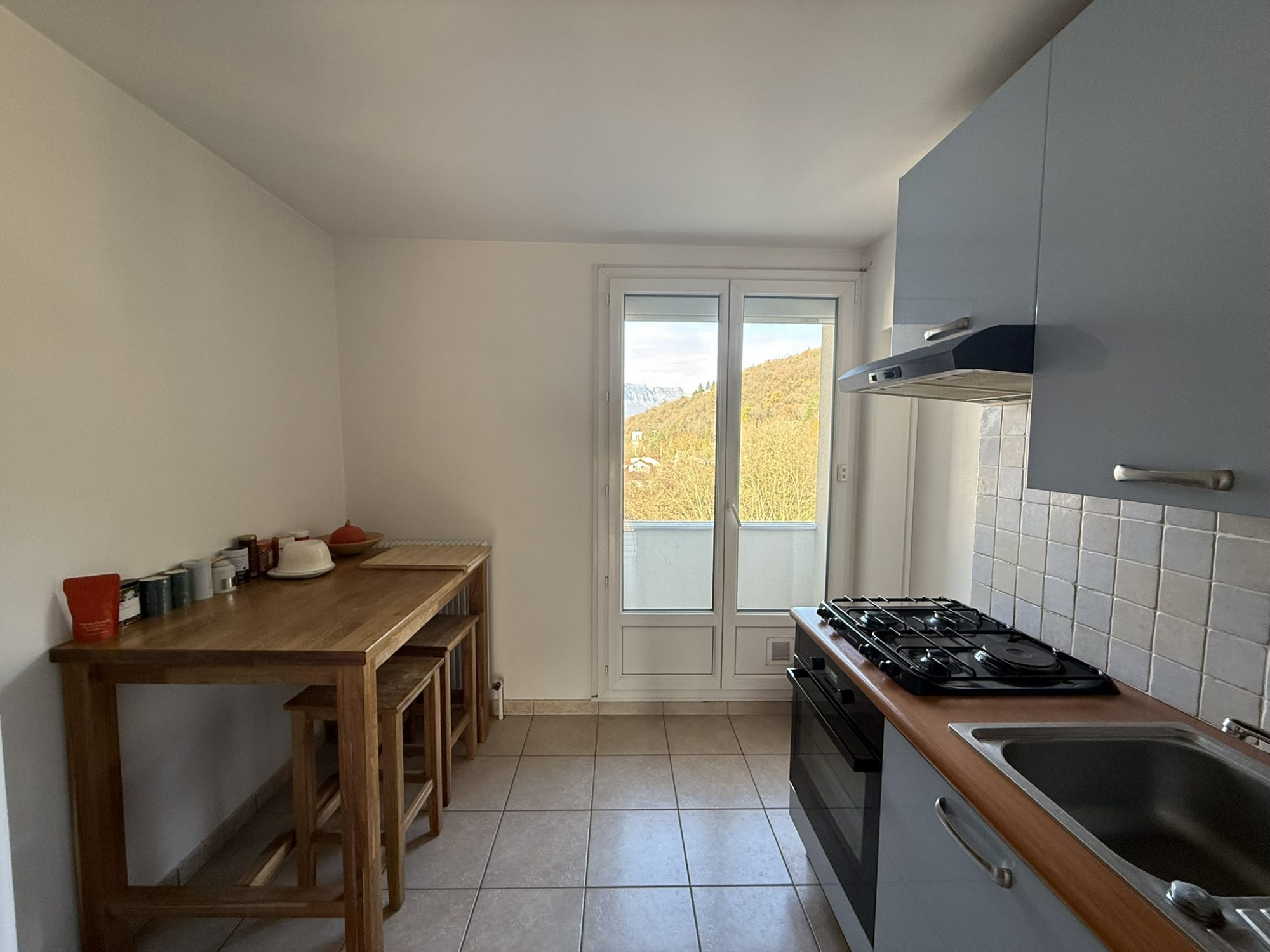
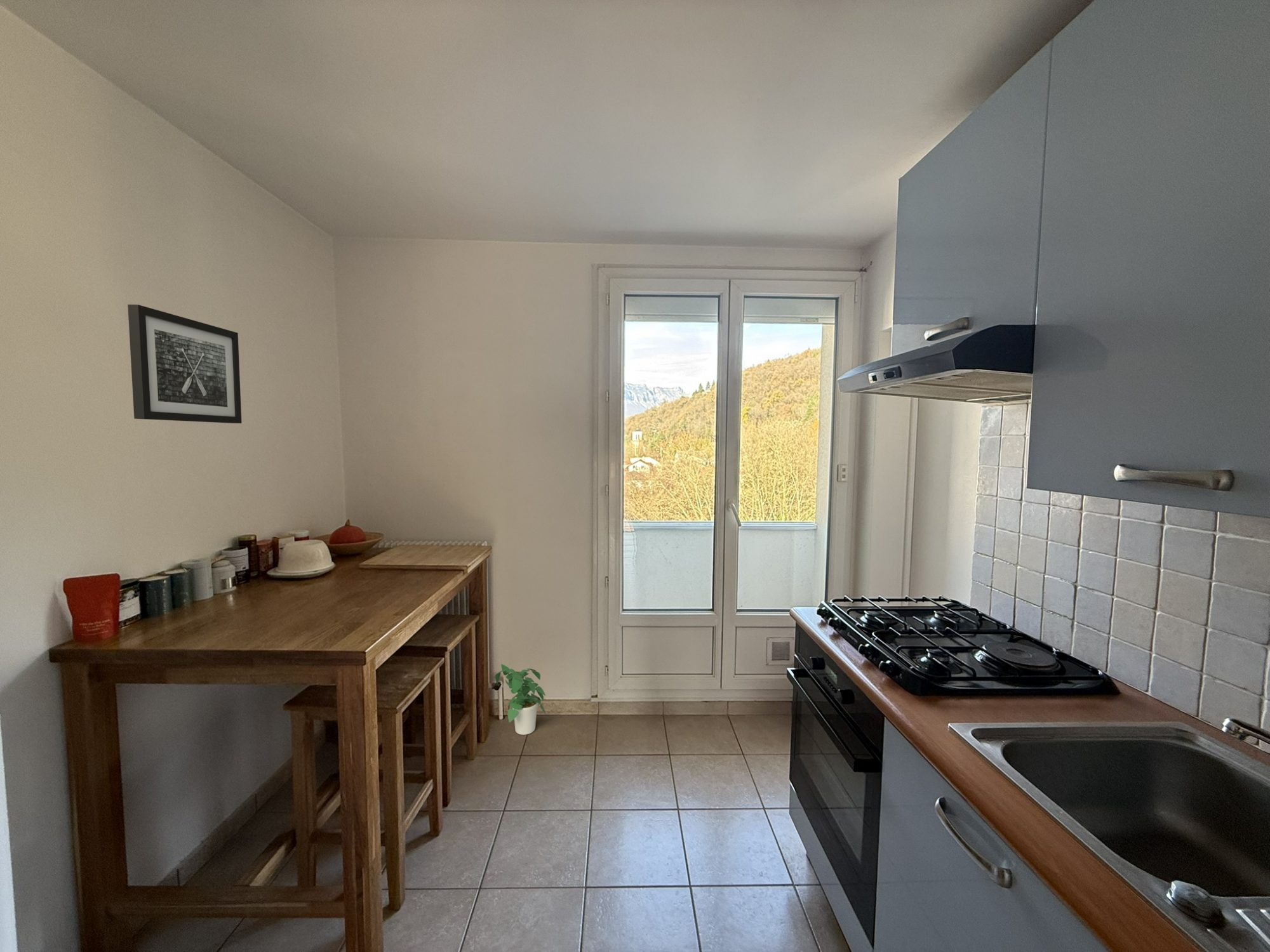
+ potted plant (521, 699)
+ wall art (191, 371)
